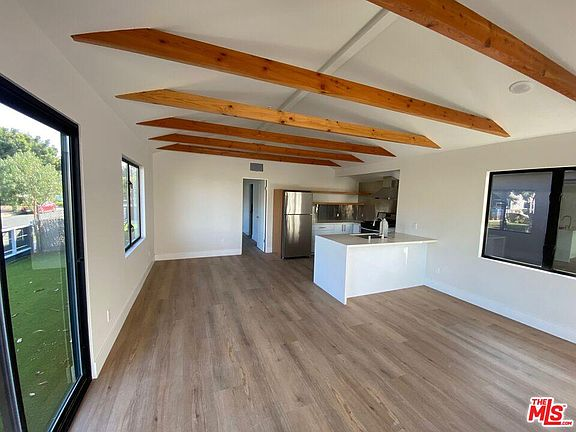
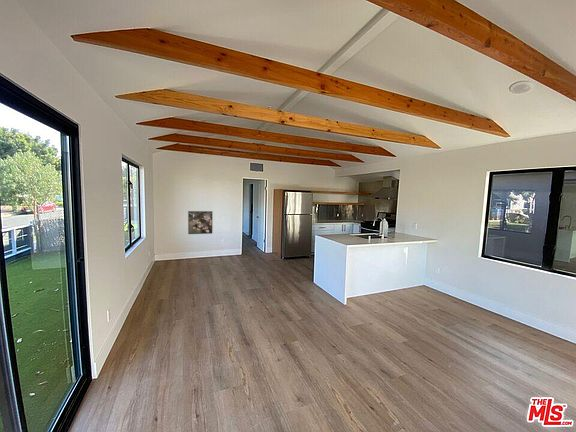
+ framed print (200, 222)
